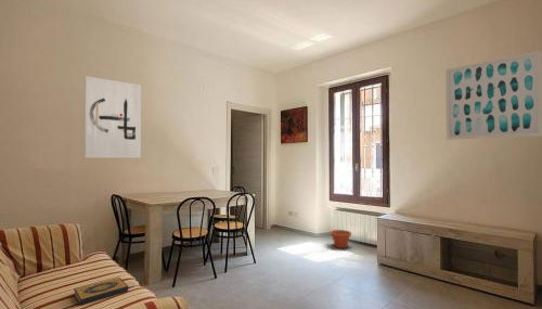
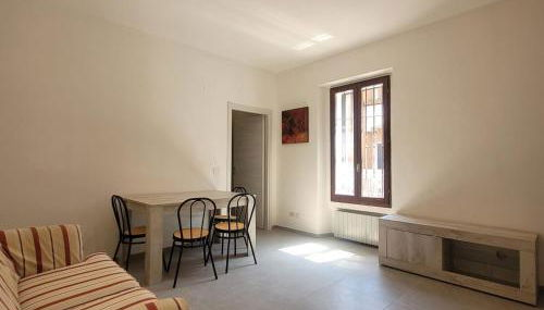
- plant pot (340, 239)
- wall art (489, 99)
- hardback book (101, 289)
- wall art (114, 119)
